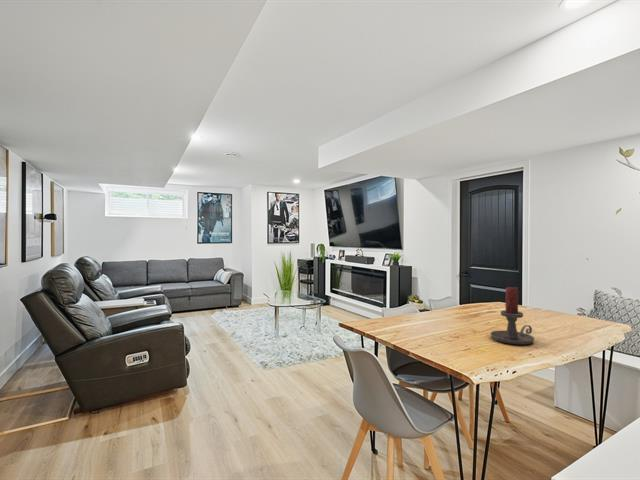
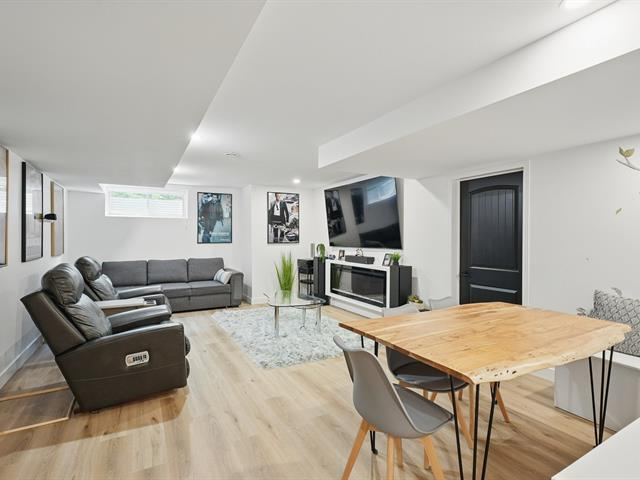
- candle holder (515, 312)
